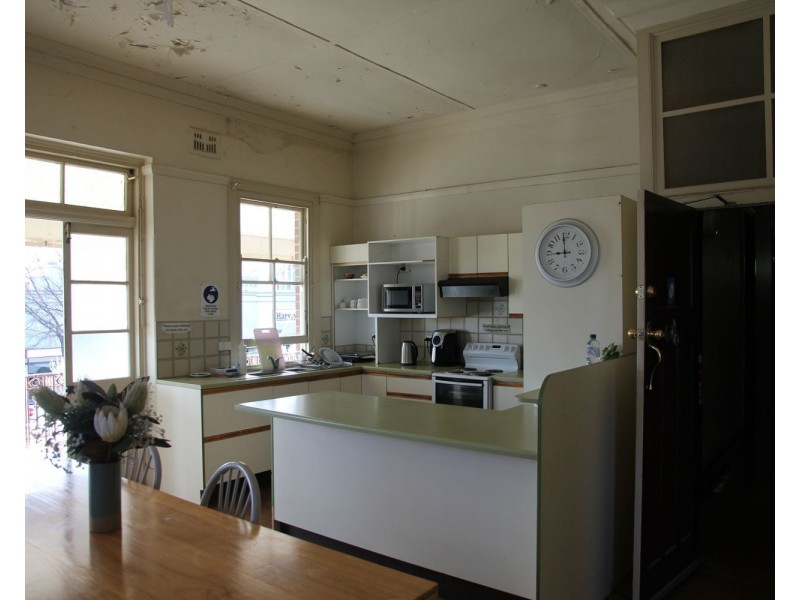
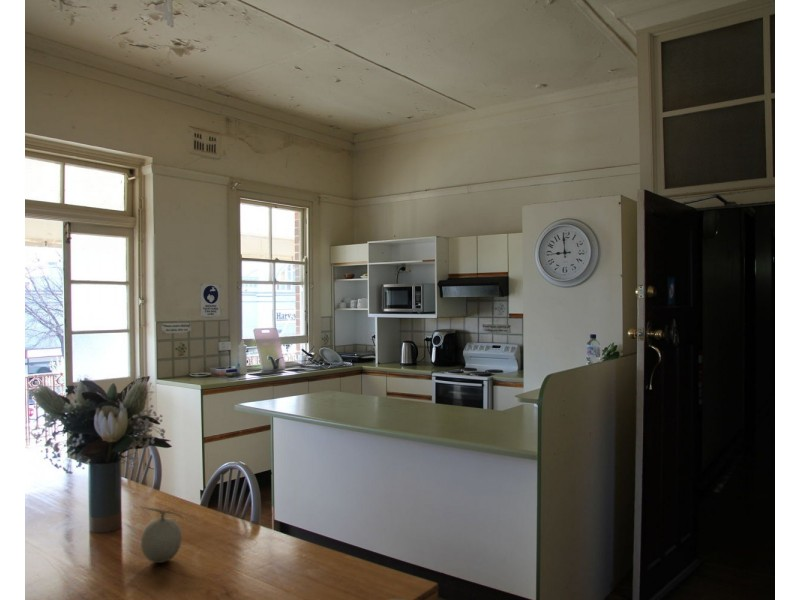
+ fruit (163, 533)
